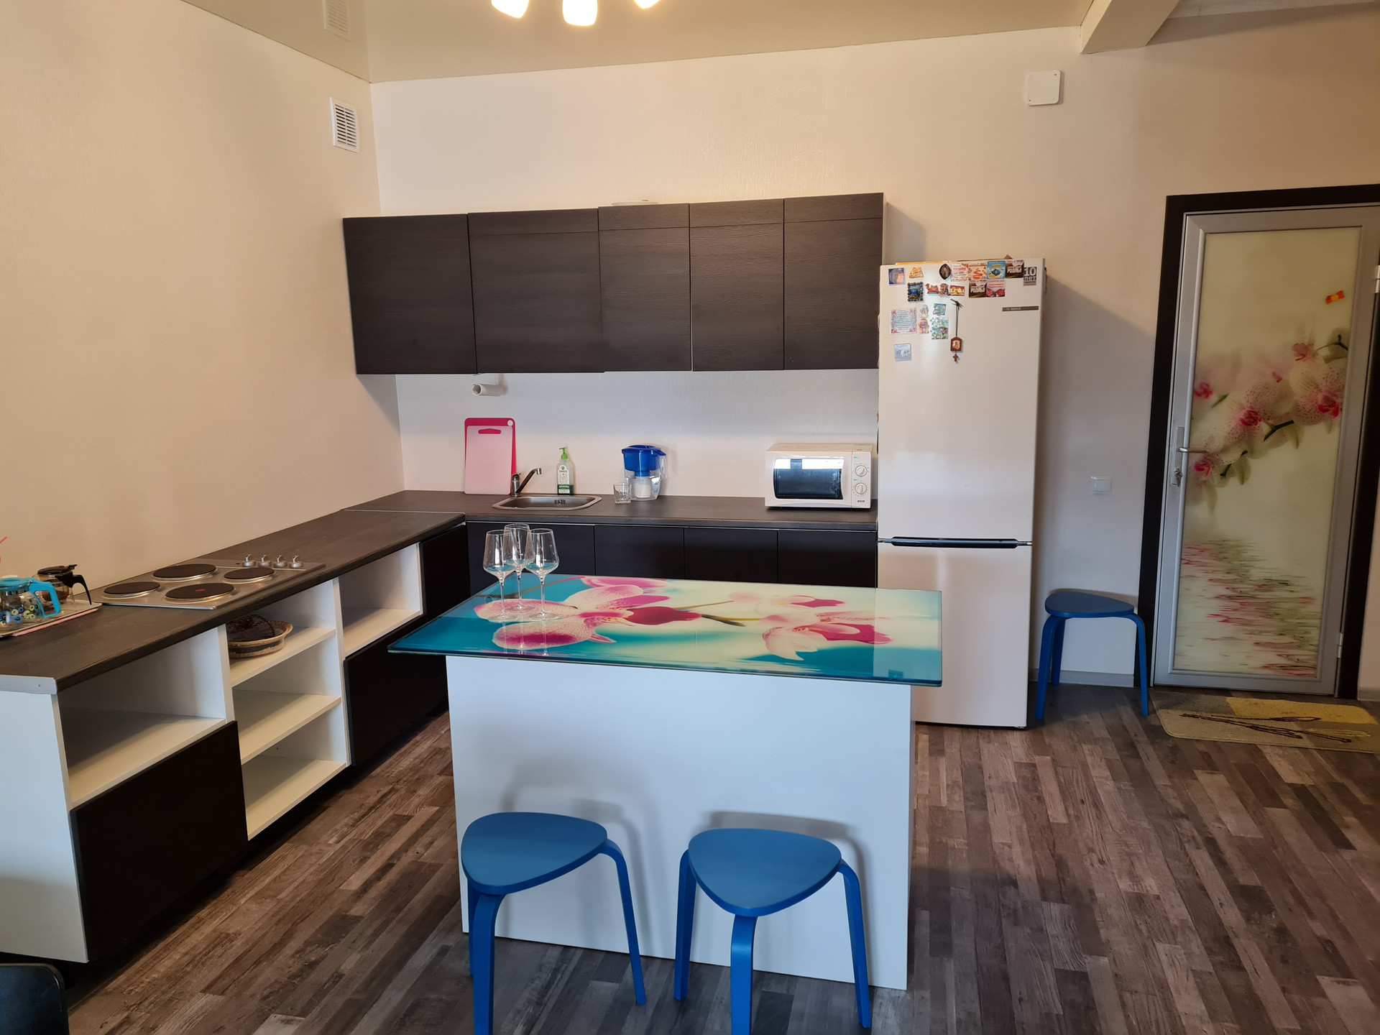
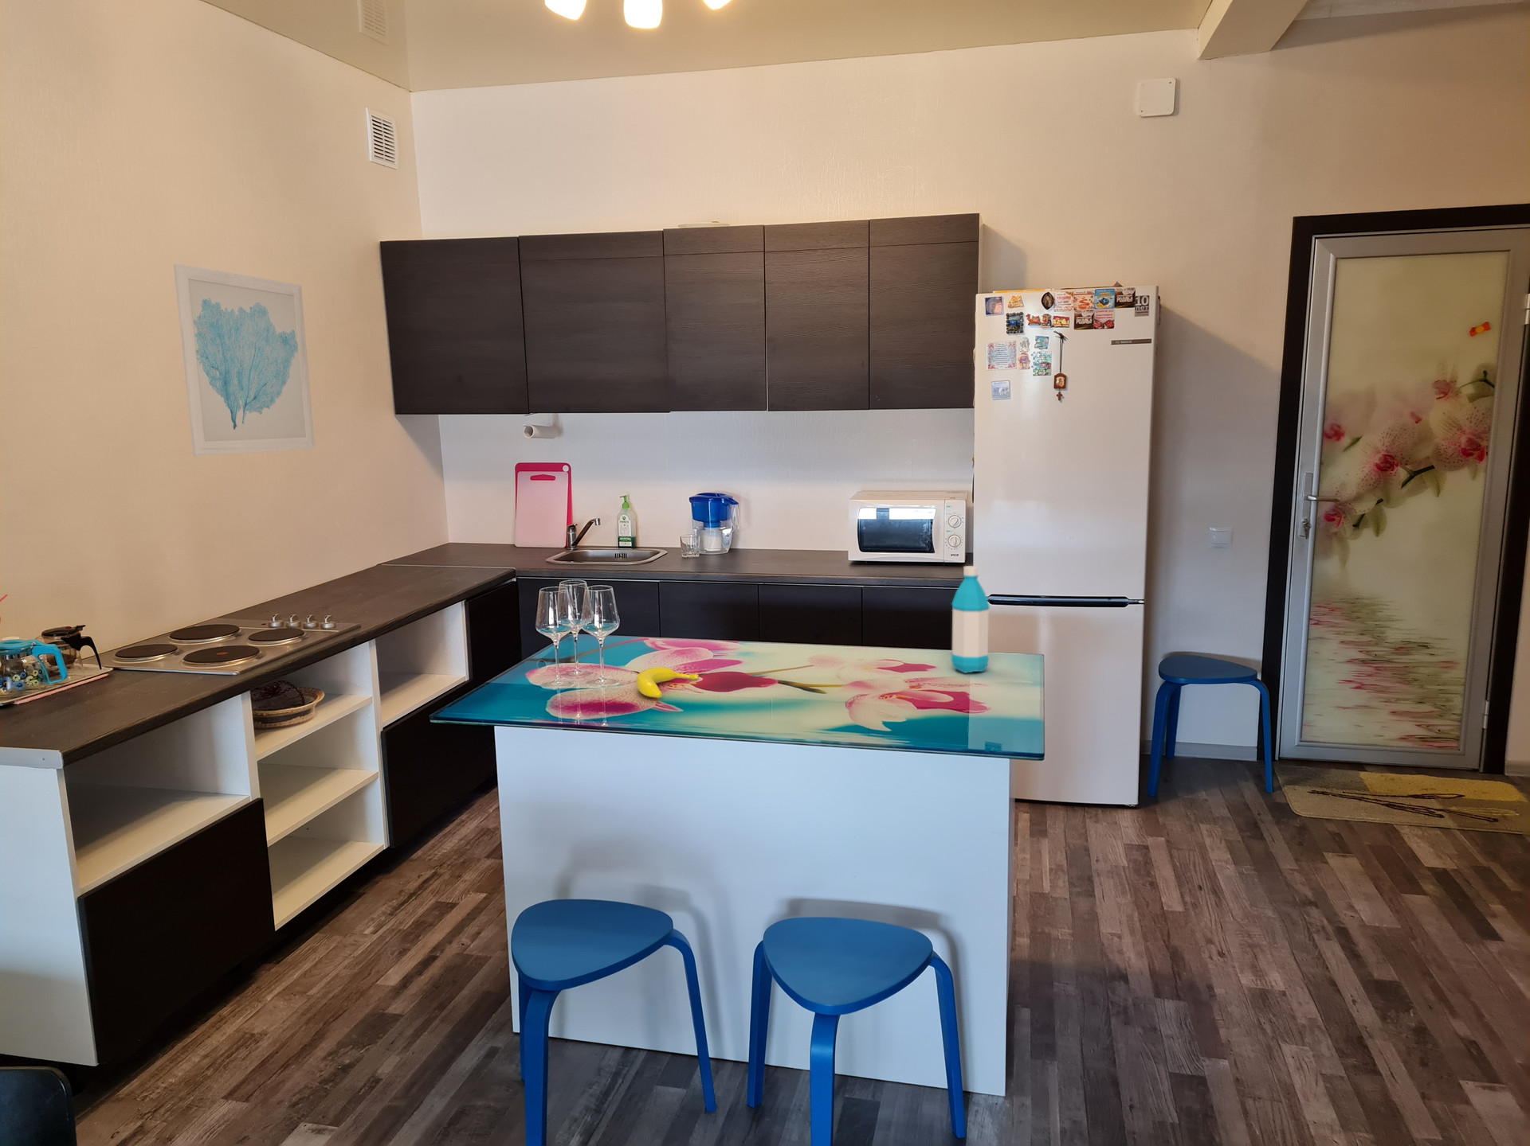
+ banana (661, 679)
+ water bottle (970, 619)
+ wall art (251, 365)
